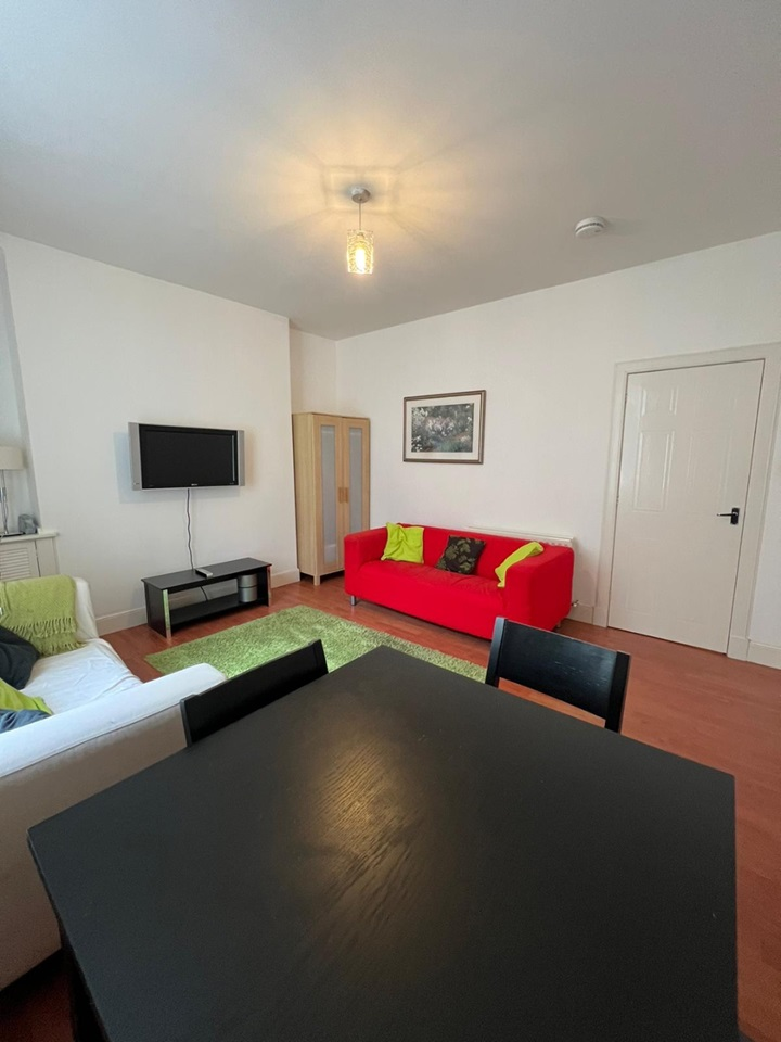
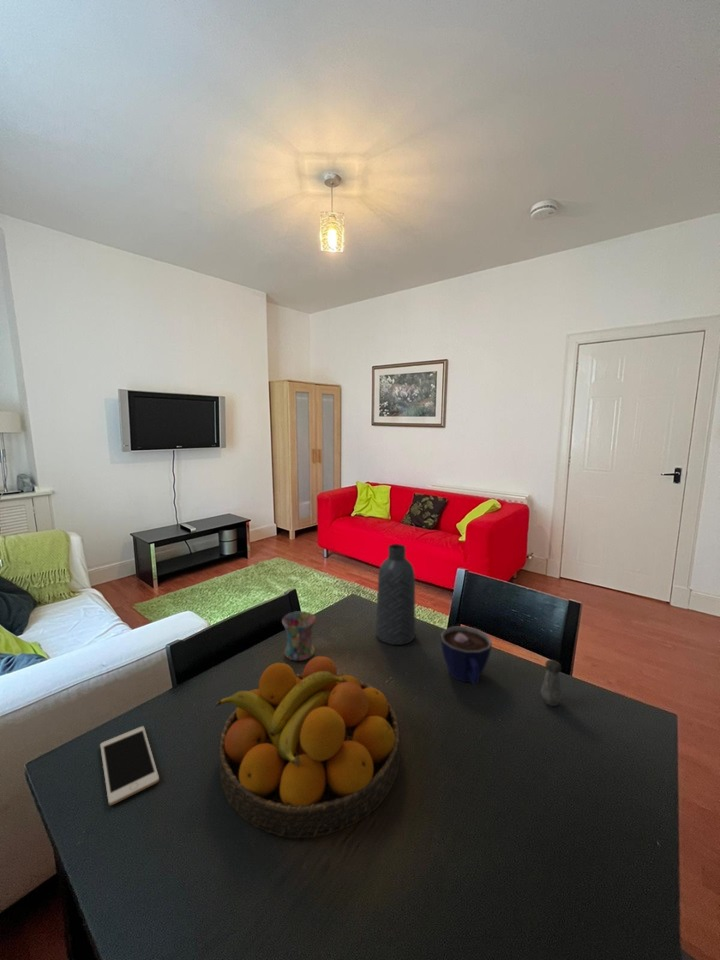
+ mug (299, 639)
+ cell phone (128, 761)
+ cup (467, 659)
+ vase (396, 591)
+ fruit bowl (311, 715)
+ salt shaker (552, 682)
